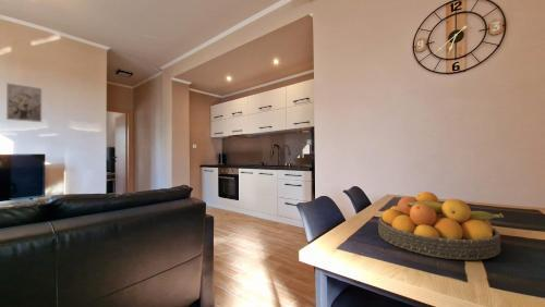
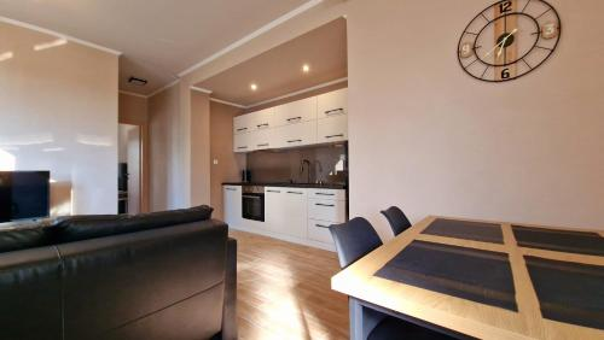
- wall art (24, 102)
- fruit bowl (431, 217)
